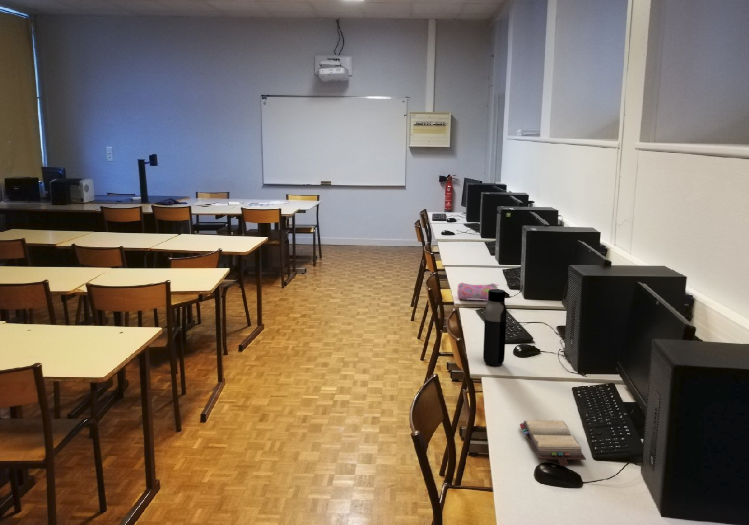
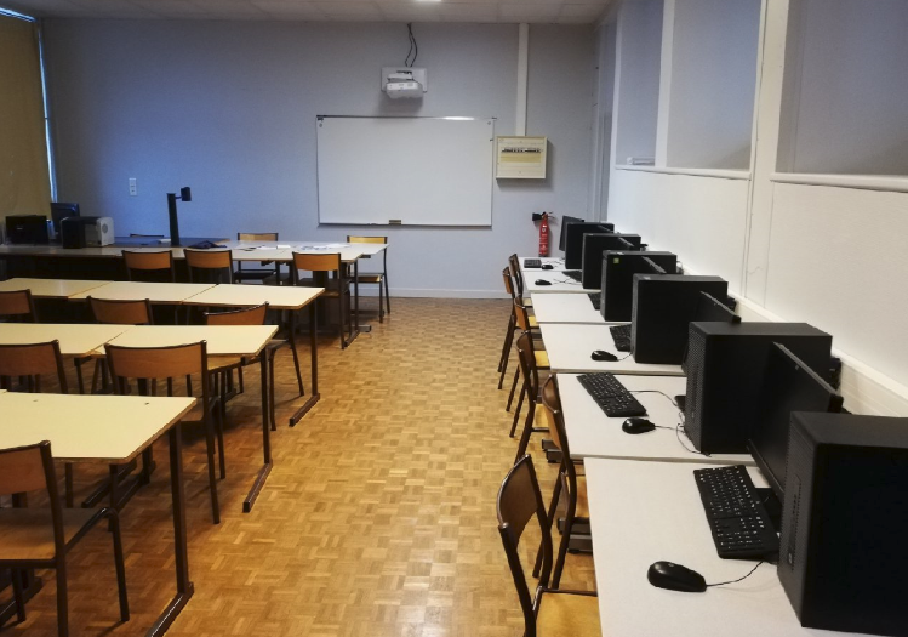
- water bottle (495, 327)
- hardback book (549, 438)
- pencil case (477, 291)
